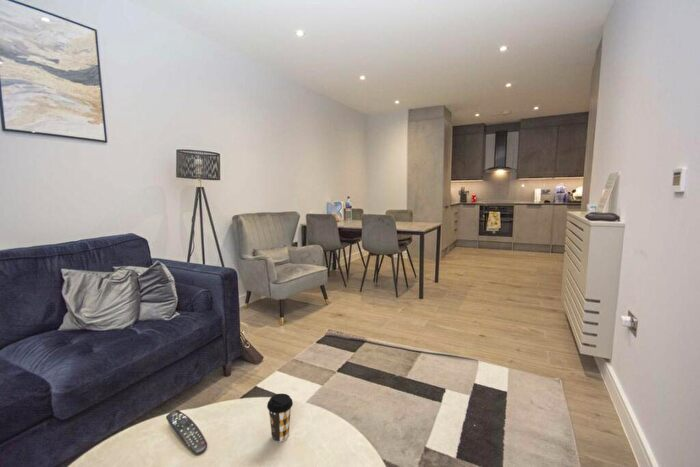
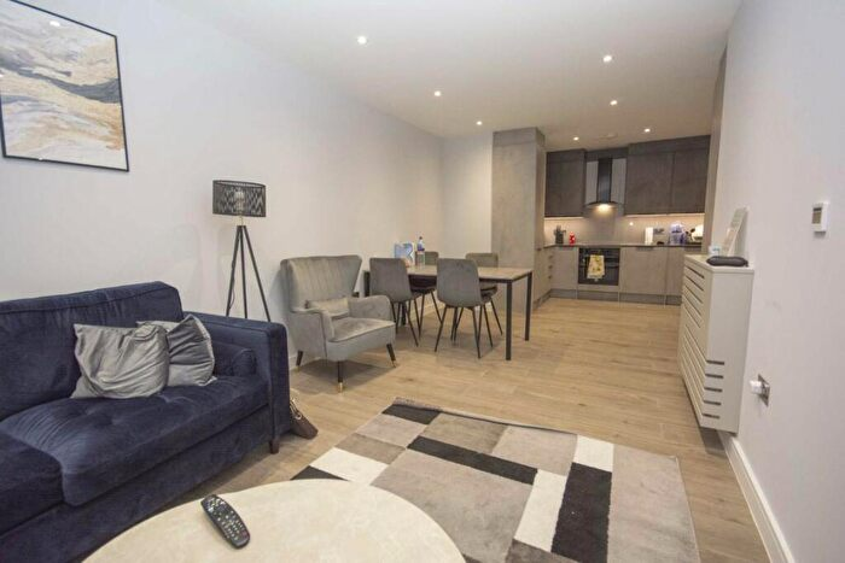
- coffee cup (280, 417)
